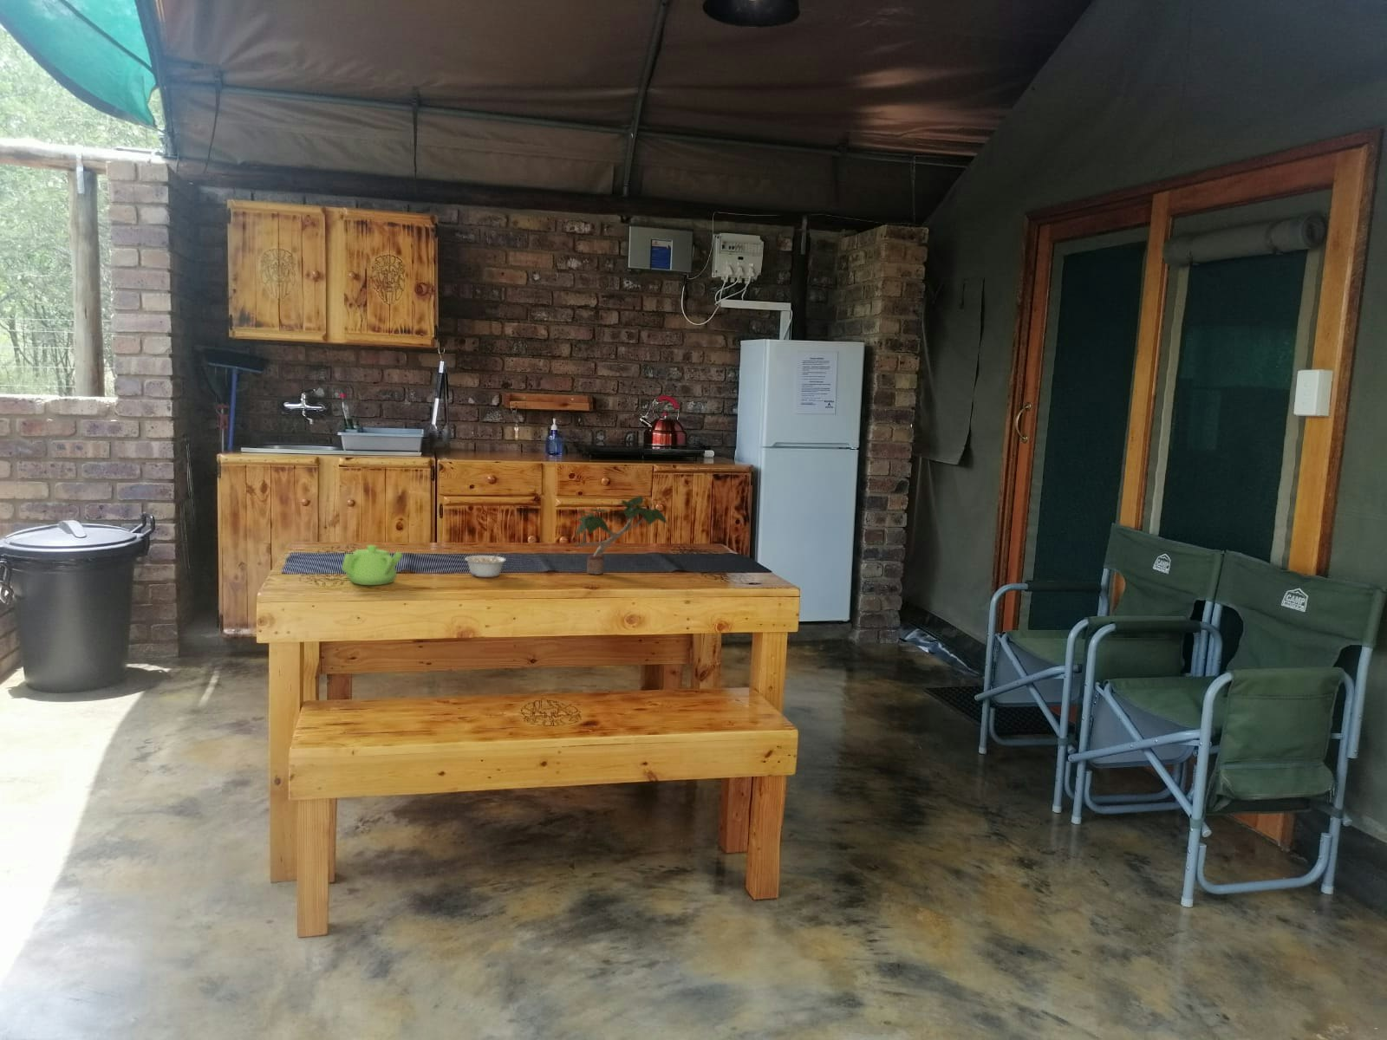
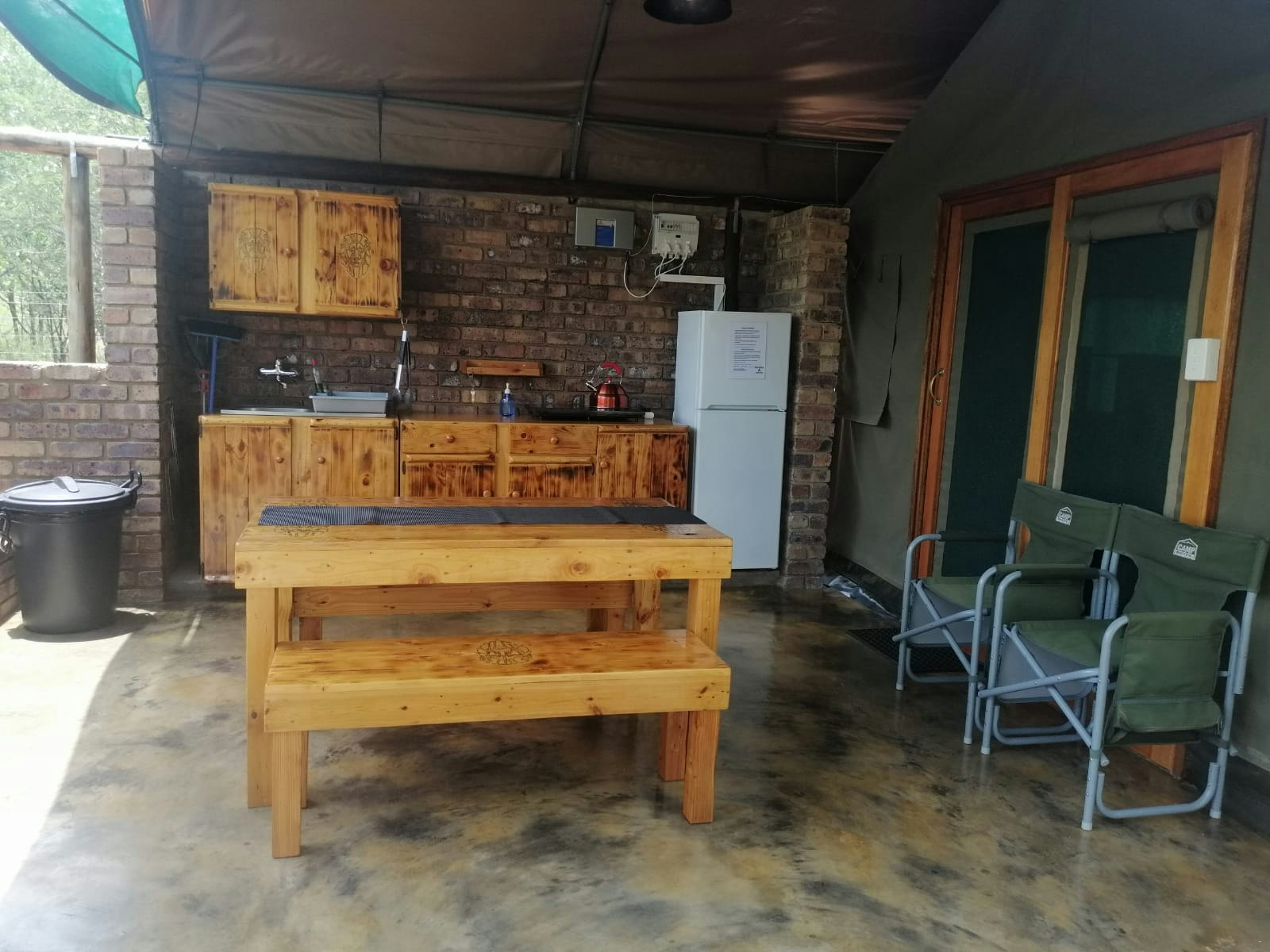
- legume (485, 564)
- teapot (374, 564)
- potted plant (621, 534)
